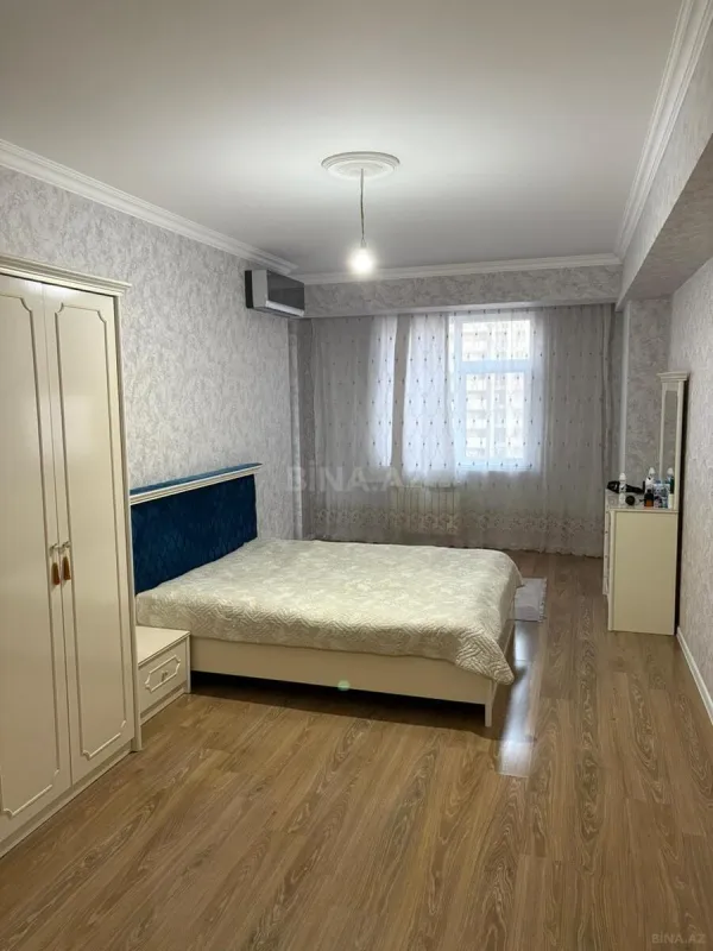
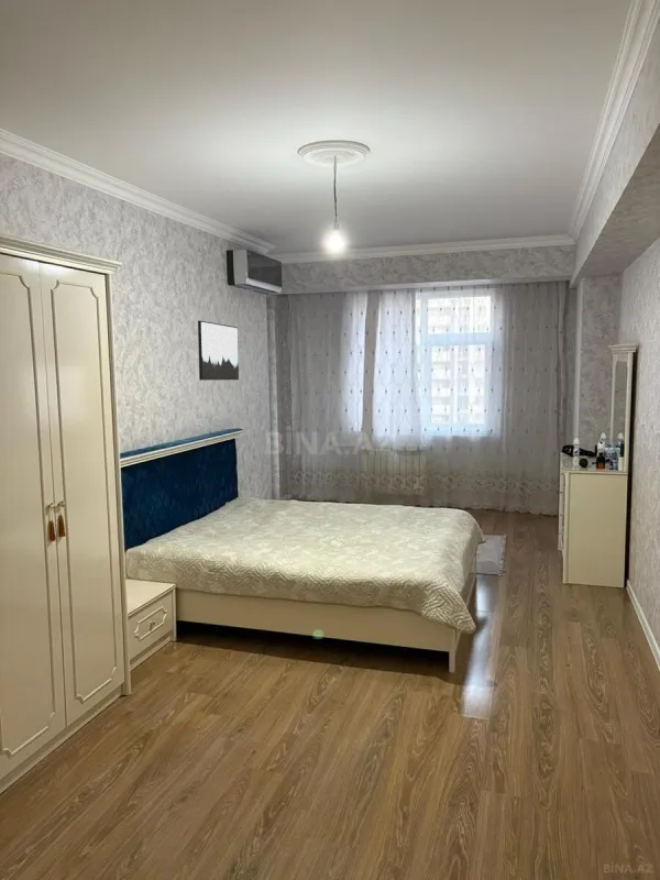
+ wall art (219, 352)
